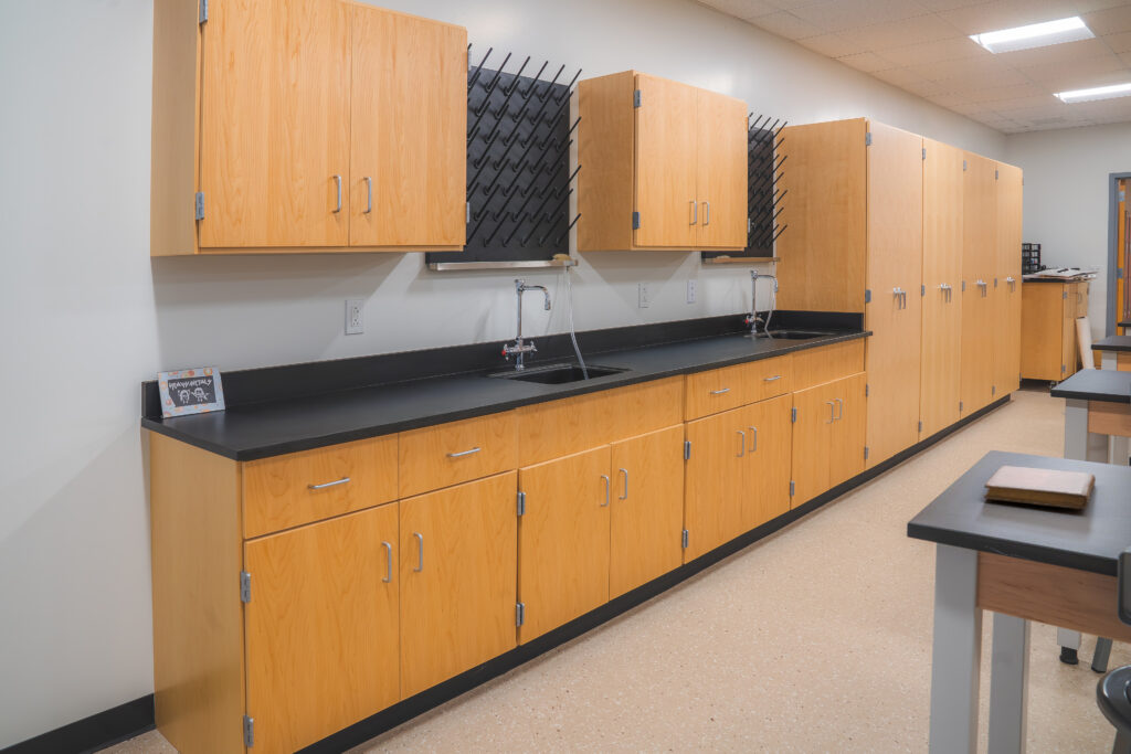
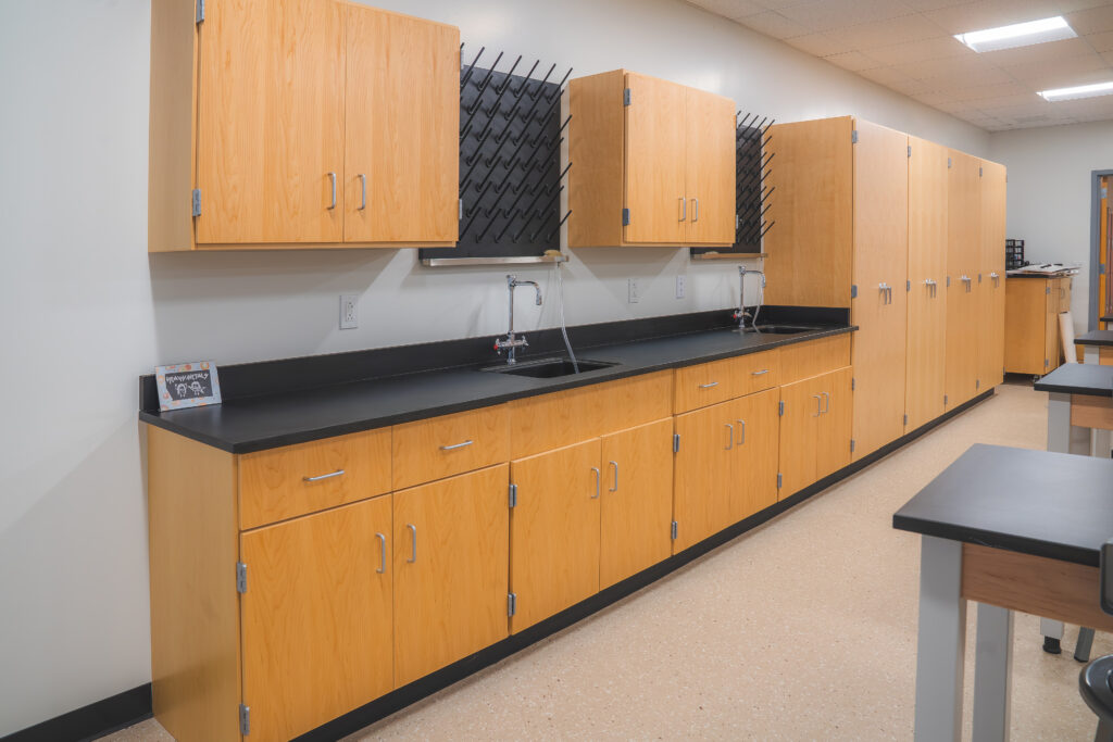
- notebook (1040, 485)
